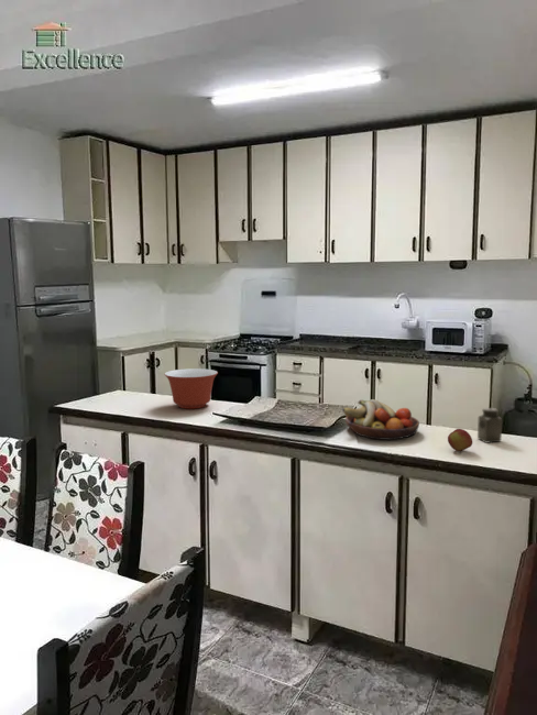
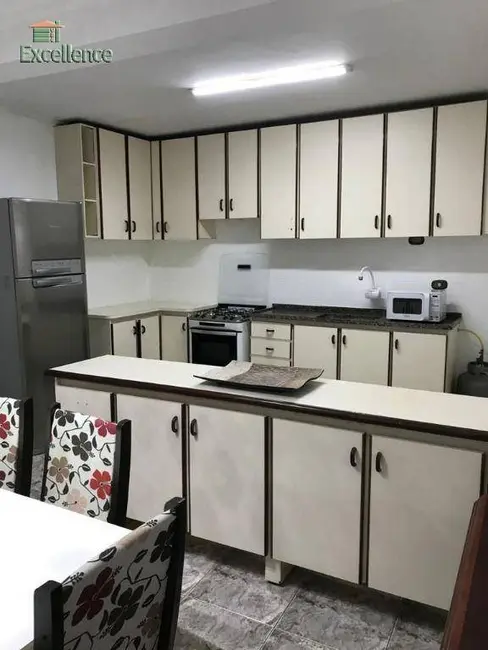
- fruit bowl (381, 417)
- mixing bowl (191, 388)
- salt shaker (490, 424)
- apple (459, 440)
